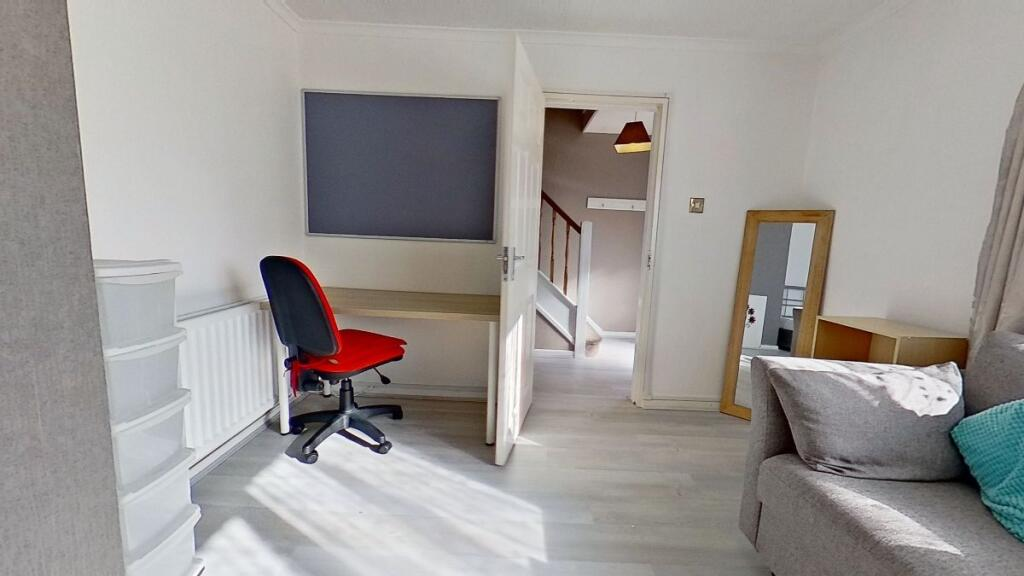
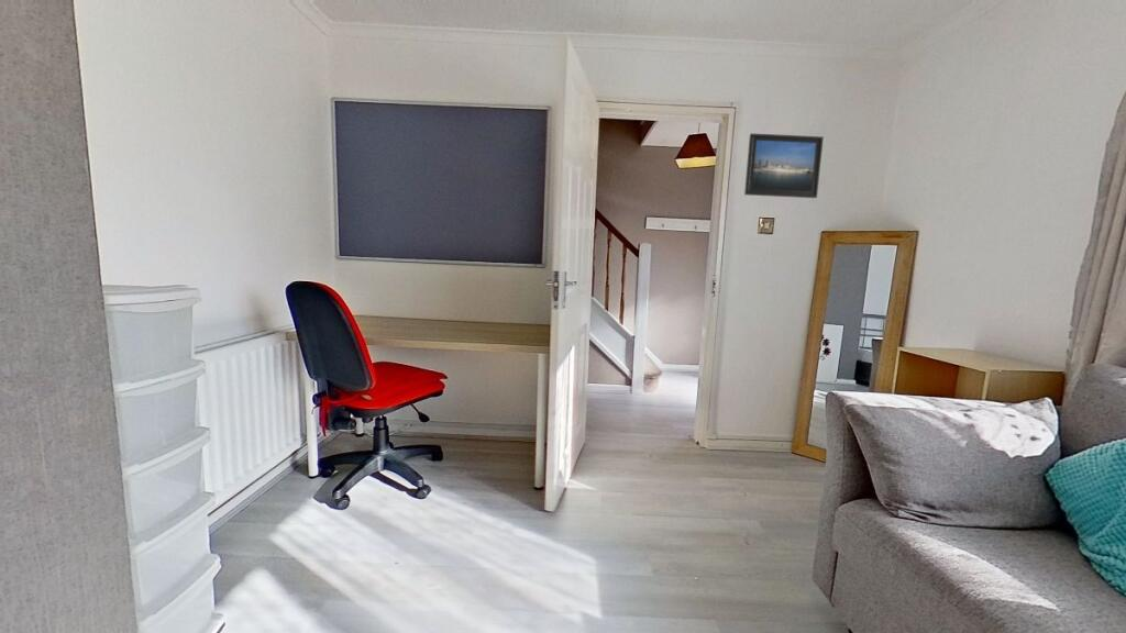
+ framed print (783, 166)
